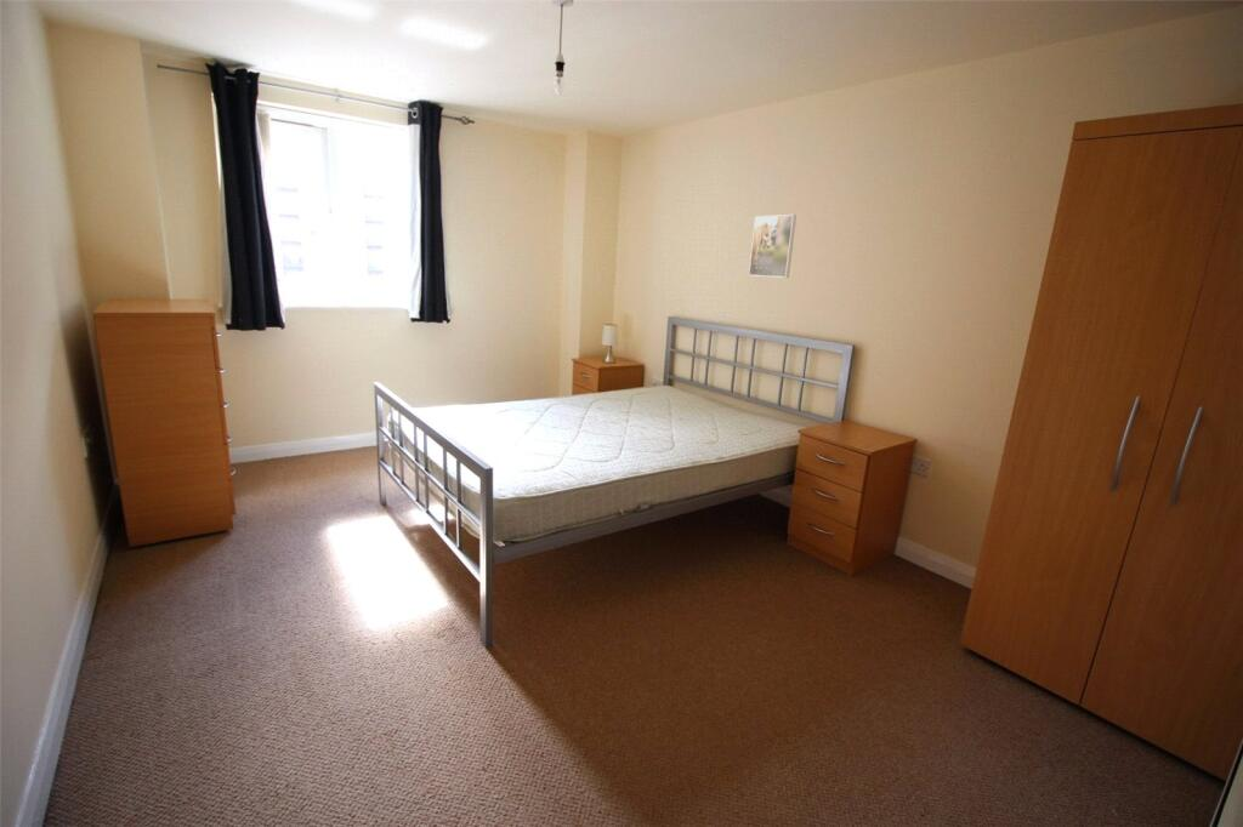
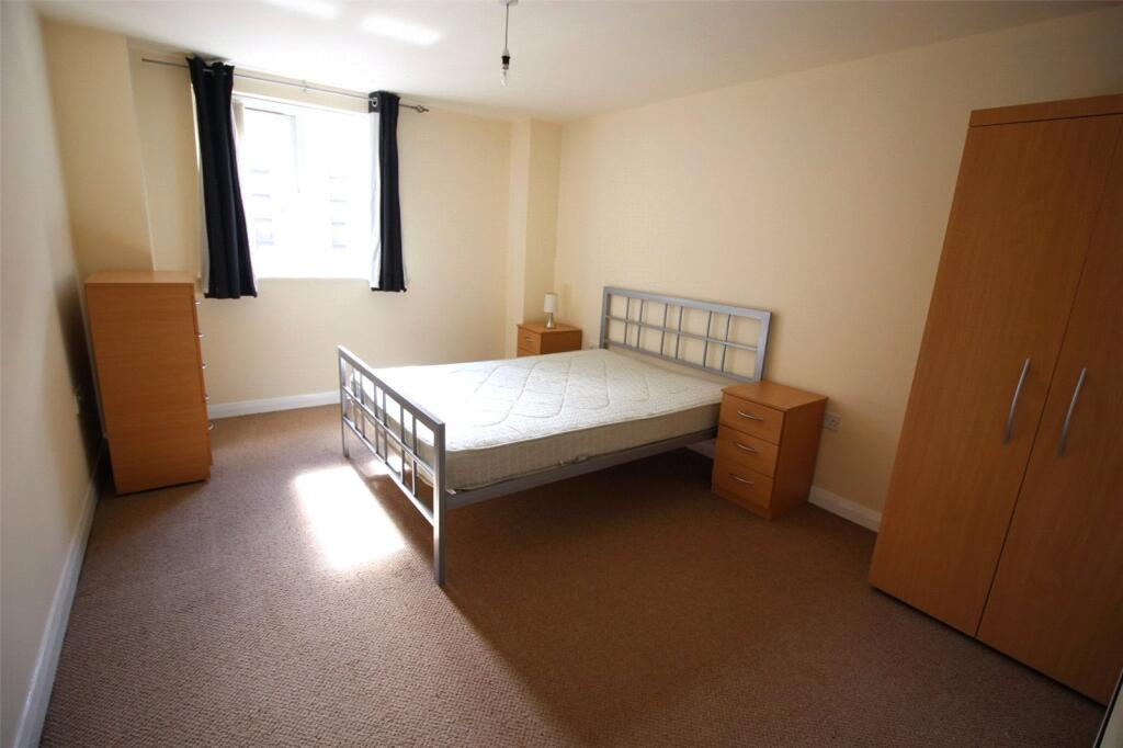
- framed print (771, 246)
